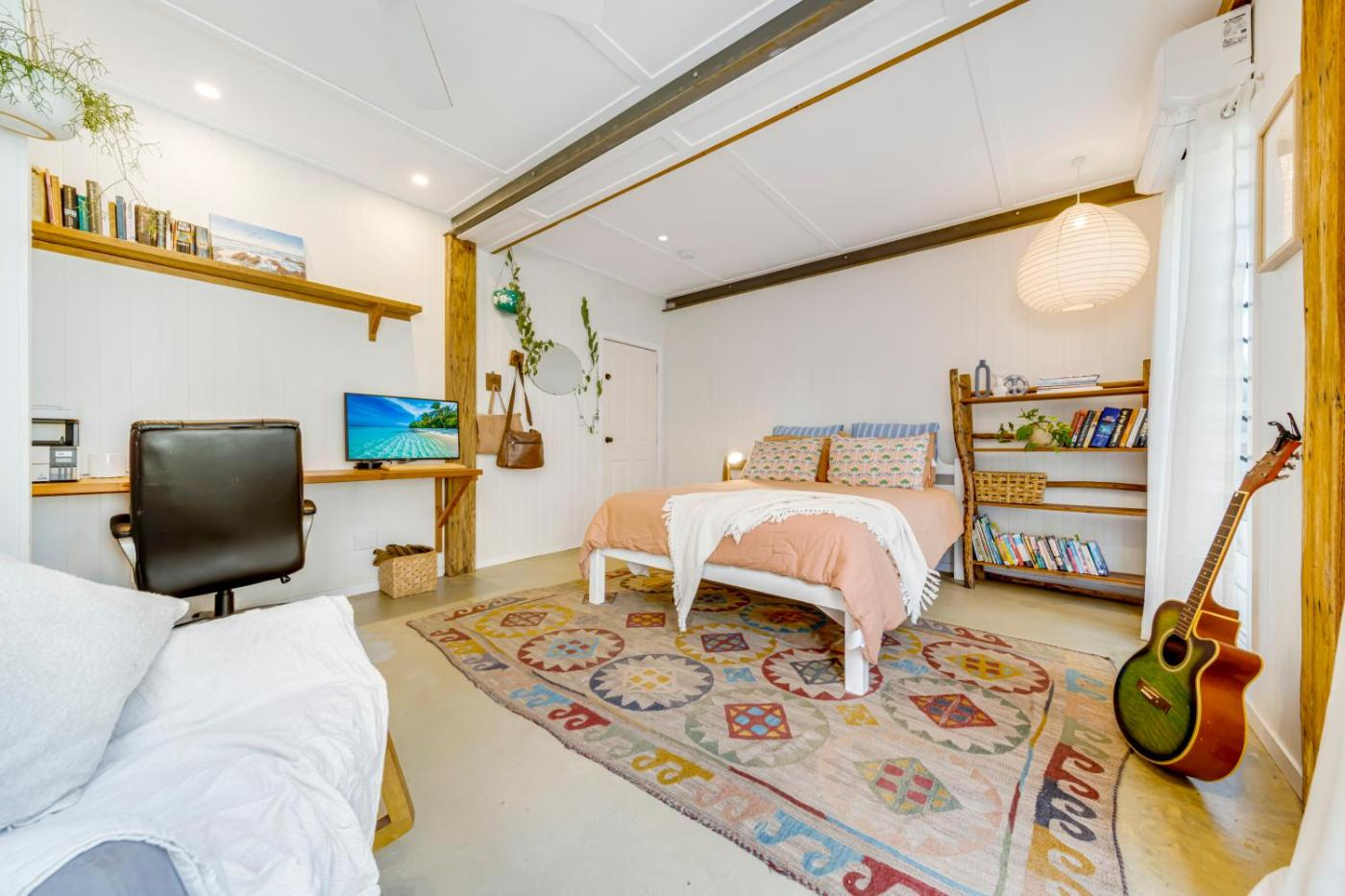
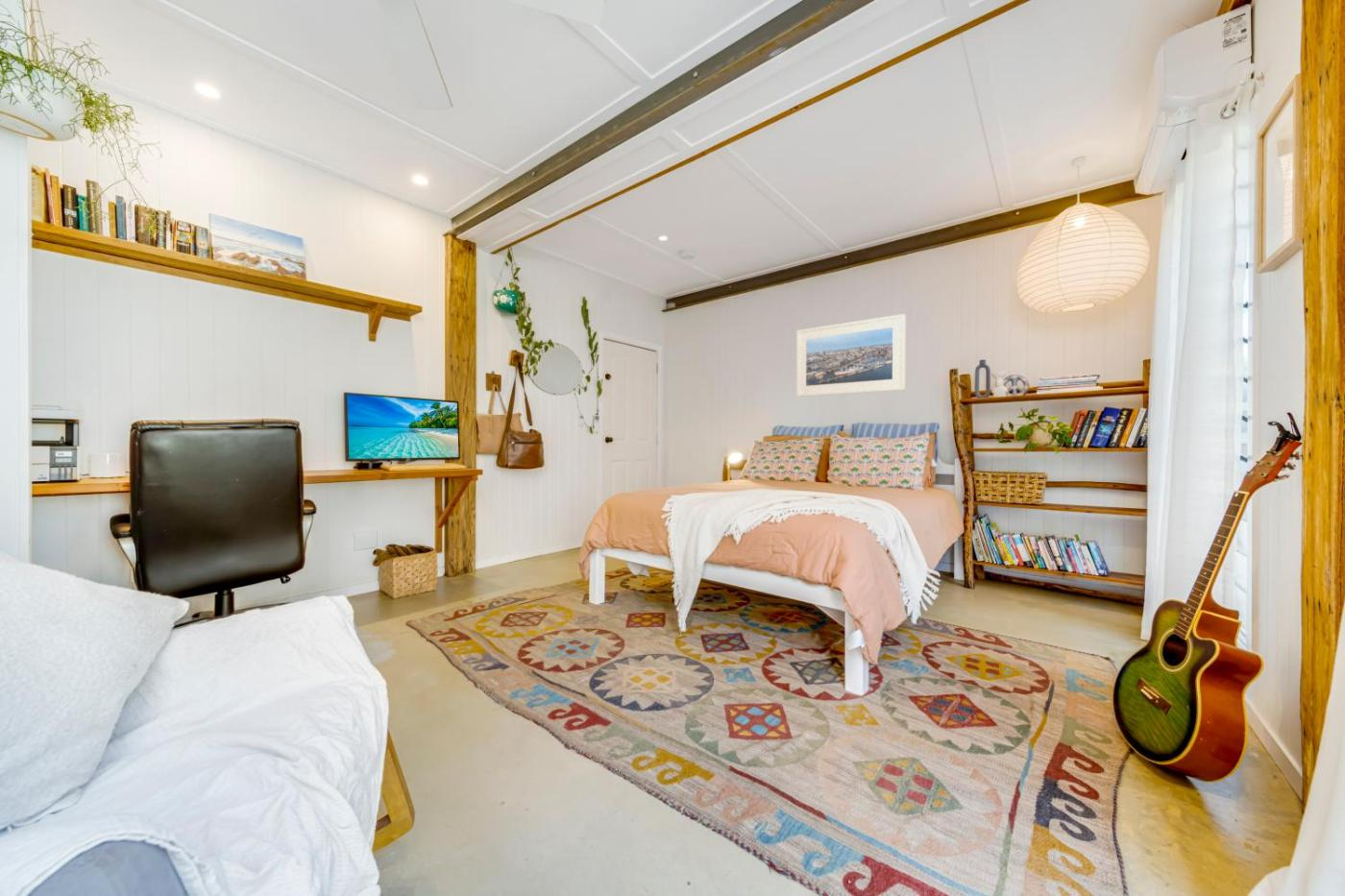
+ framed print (846, 358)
